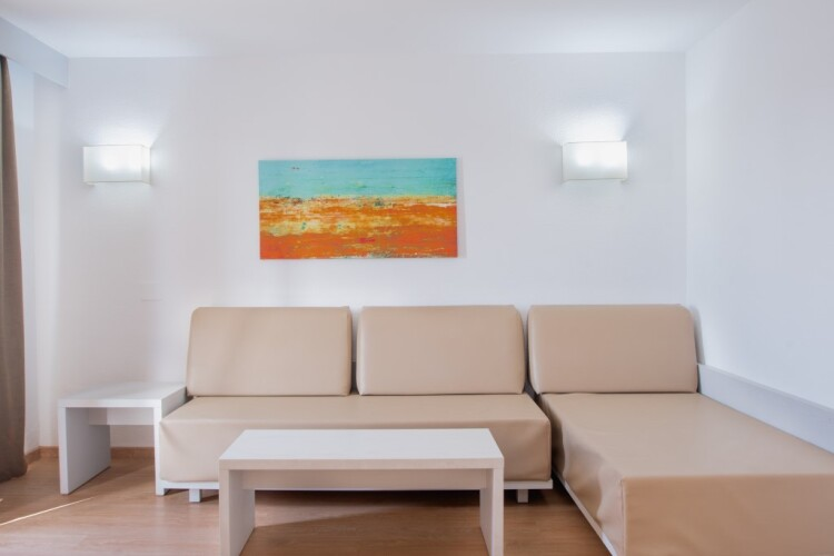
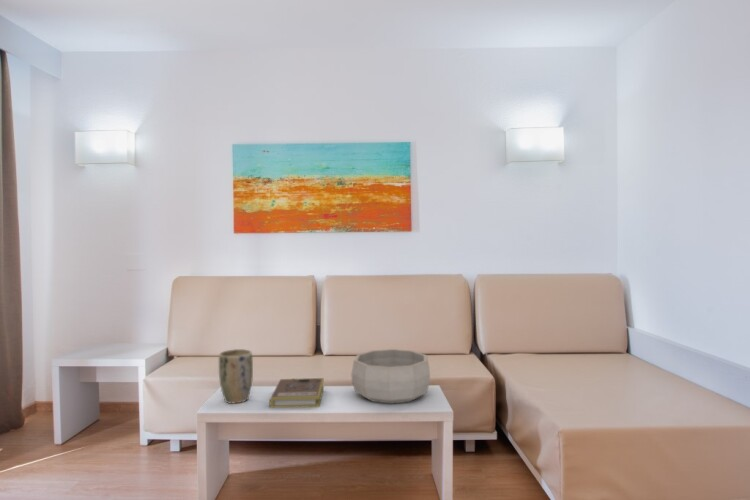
+ plant pot (235, 376)
+ decorative bowl (391, 376)
+ book (298, 392)
